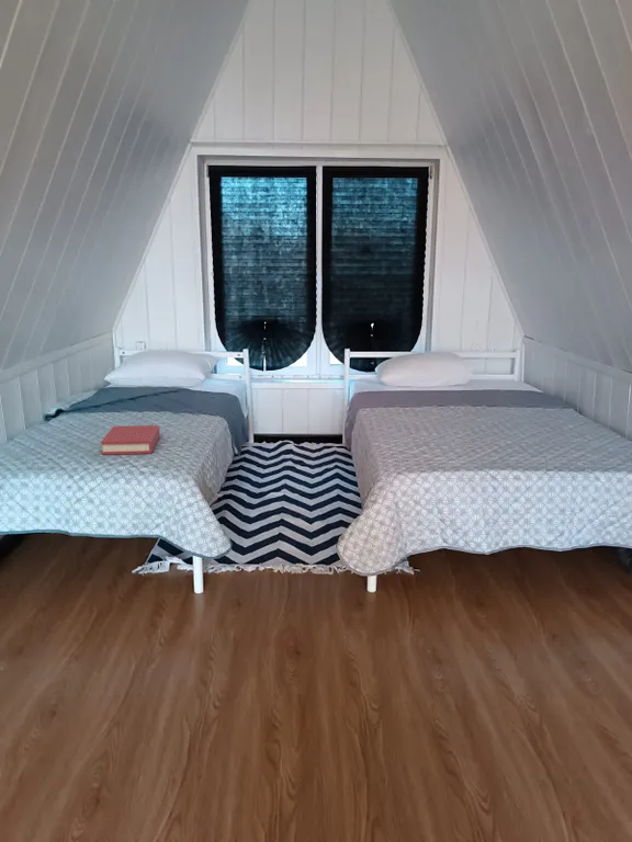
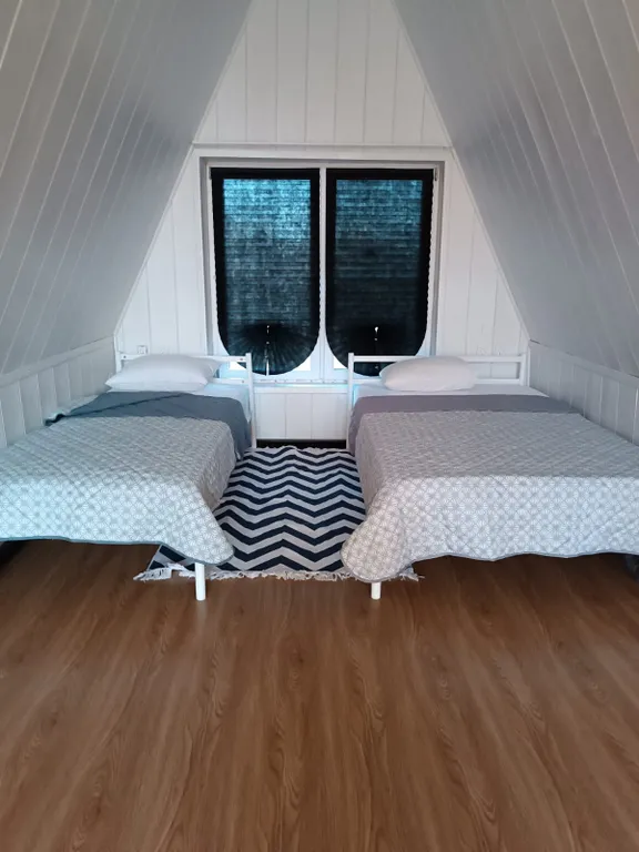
- hardback book (132, 439)
